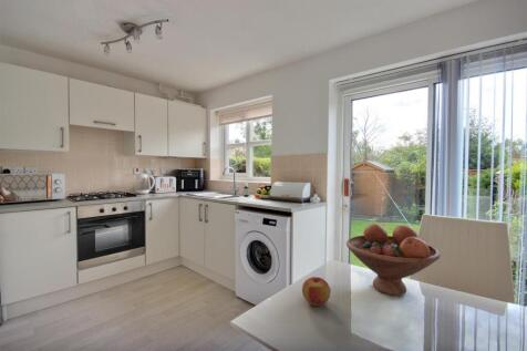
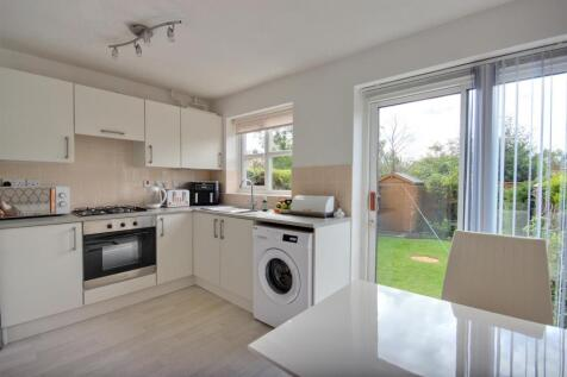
- fruit bowl (389, 258)
- apple (316, 290)
